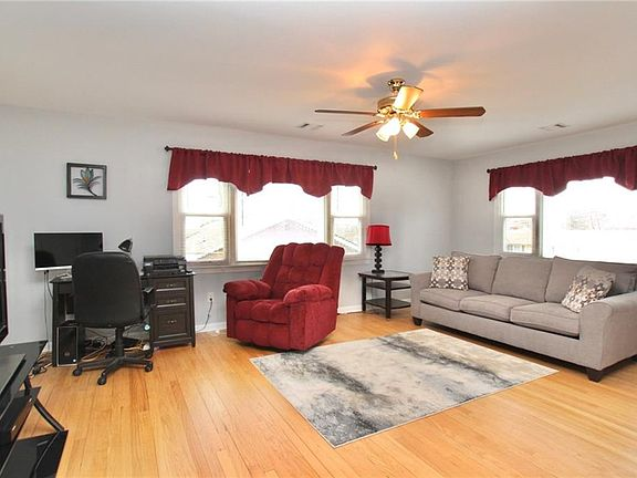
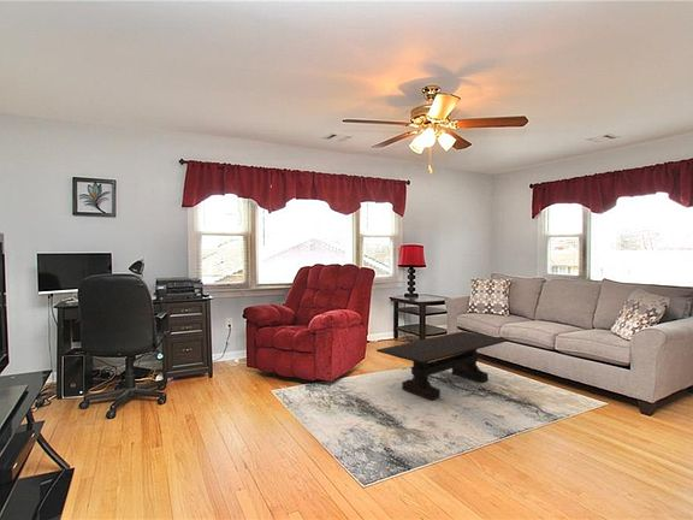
+ coffee table (445, 364)
